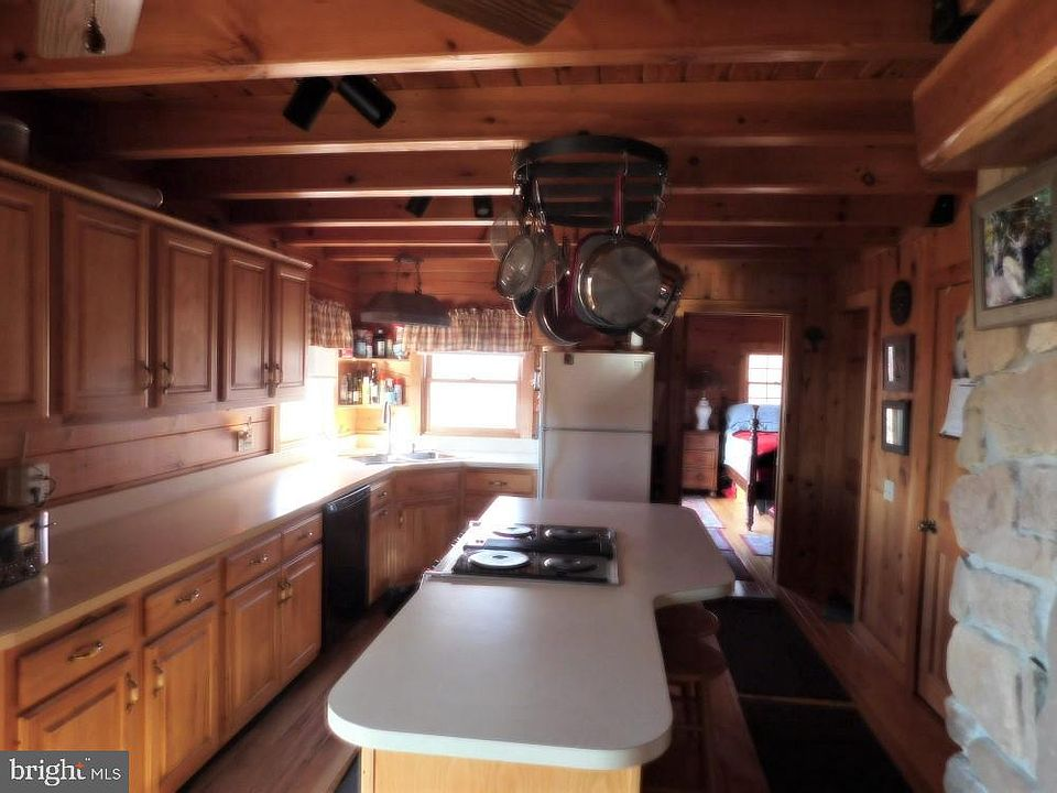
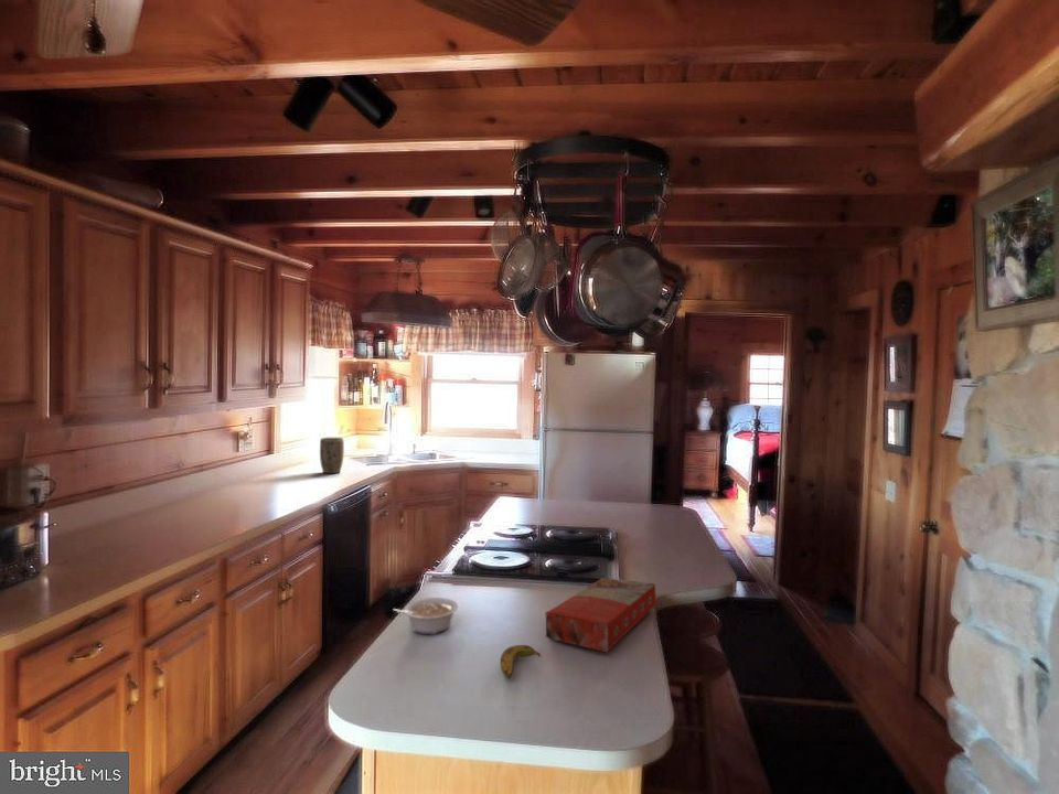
+ banana (516, 657)
+ plant pot (331, 454)
+ legume (429, 615)
+ macaroni box (603, 609)
